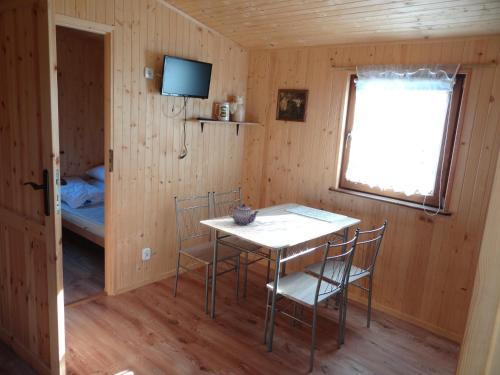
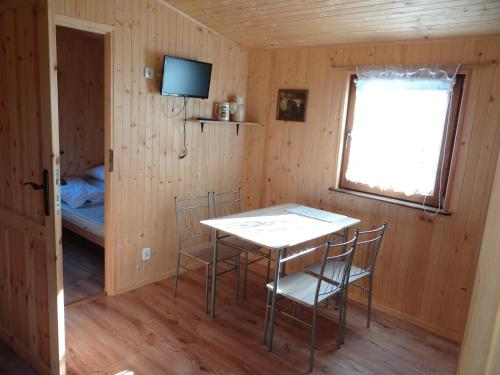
- teapot (243, 213)
